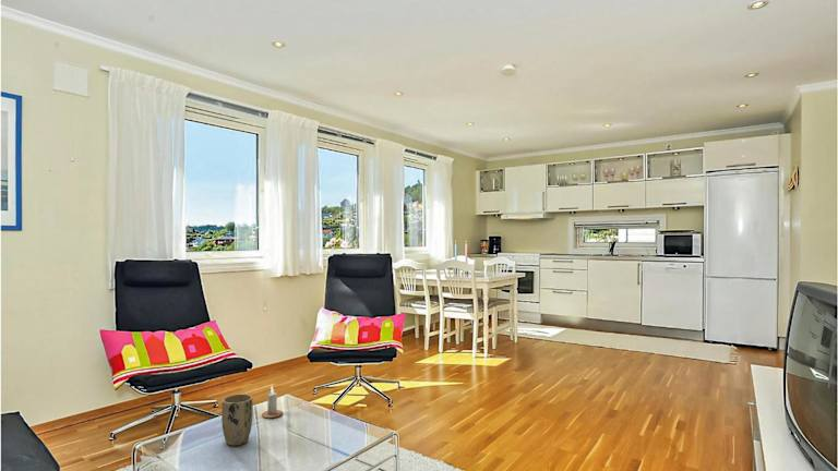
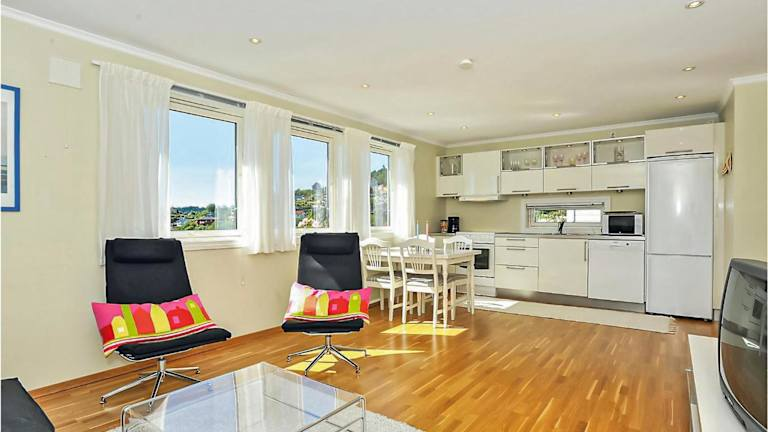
- candle (272, 399)
- plant pot (237, 420)
